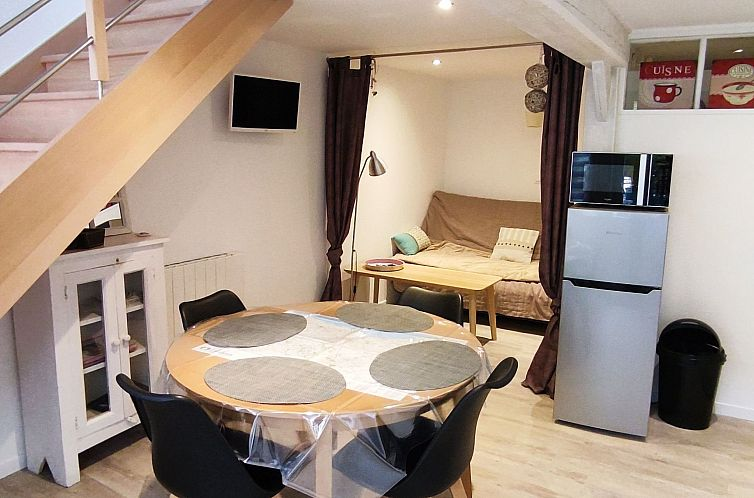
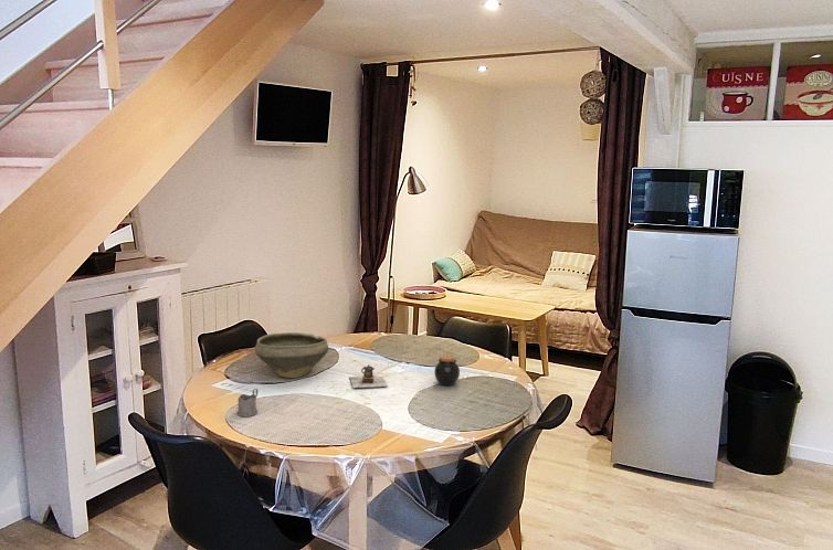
+ teapot (368, 373)
+ tea glass holder (249, 399)
+ jar (446, 370)
+ bowl (292, 356)
